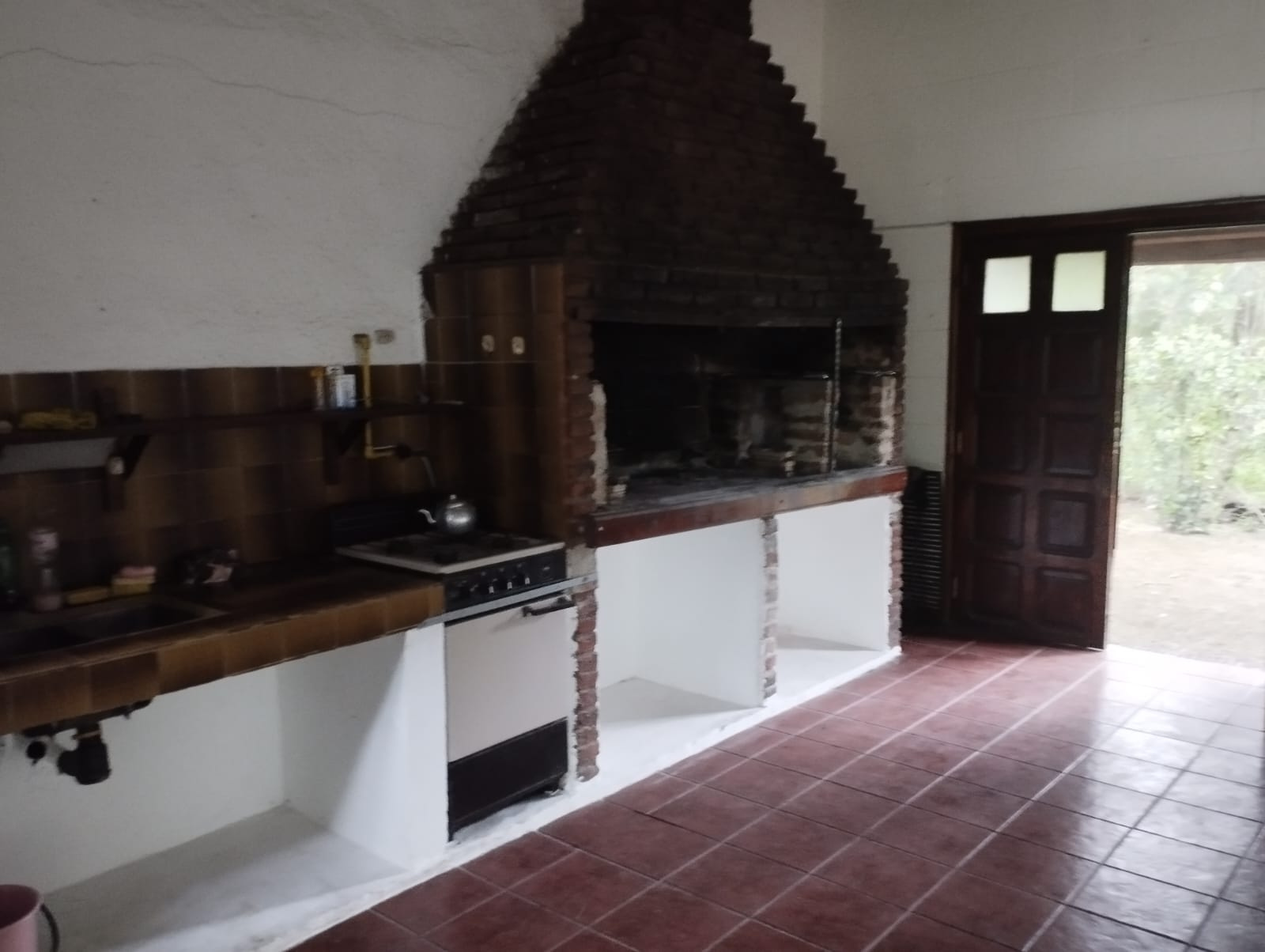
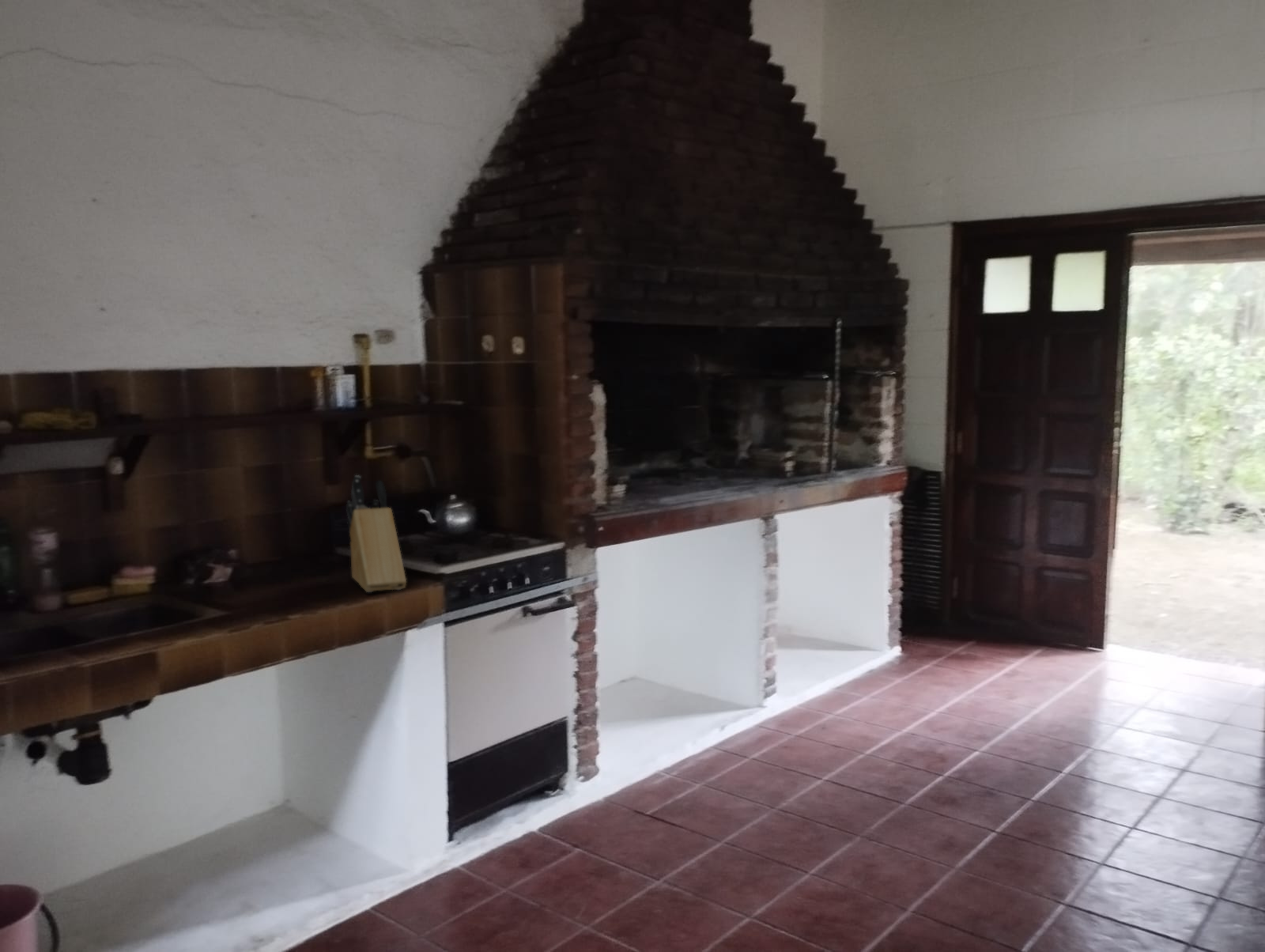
+ knife block (373, 530)
